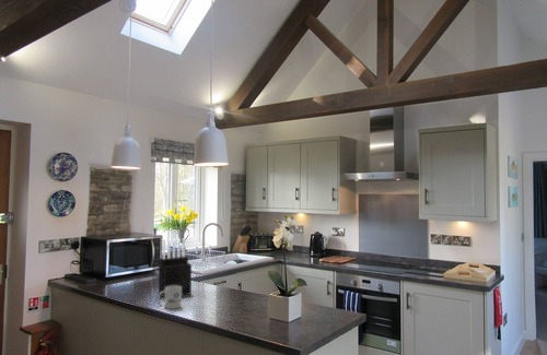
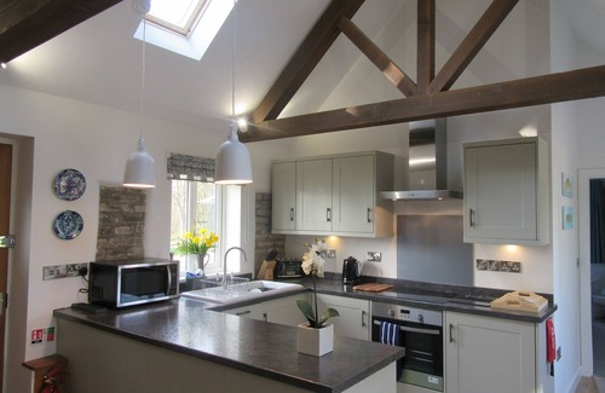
- mug (170, 297)
- knife block (176, 267)
